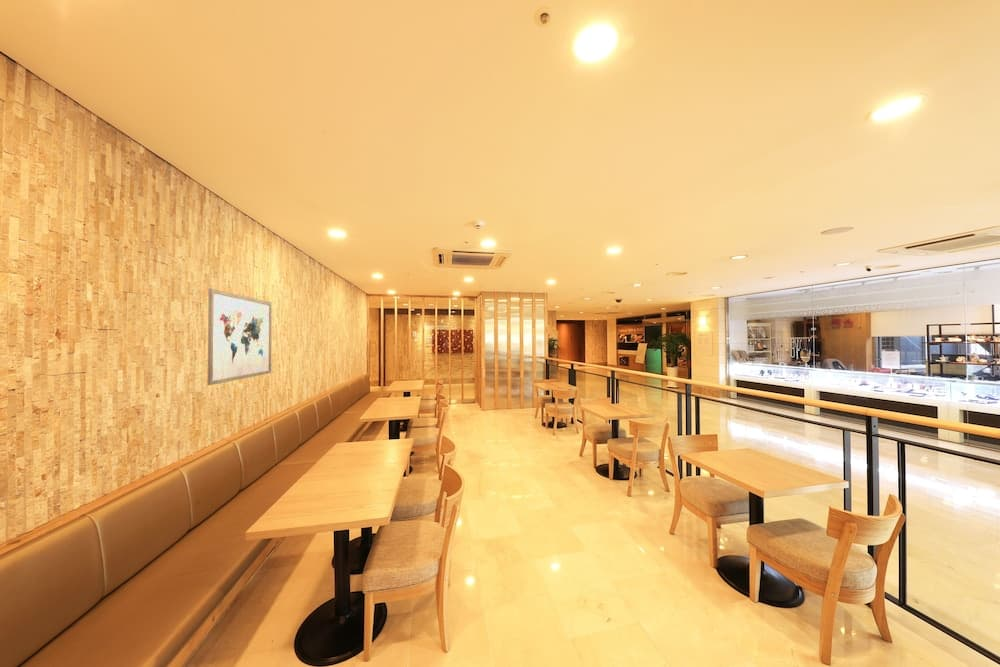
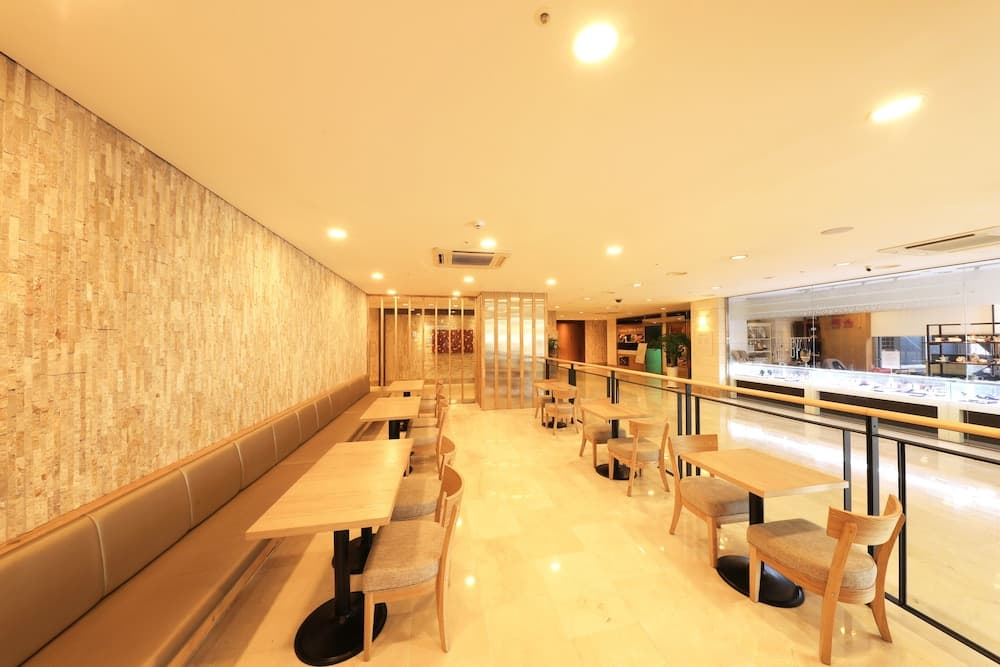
- wall art (244, 337)
